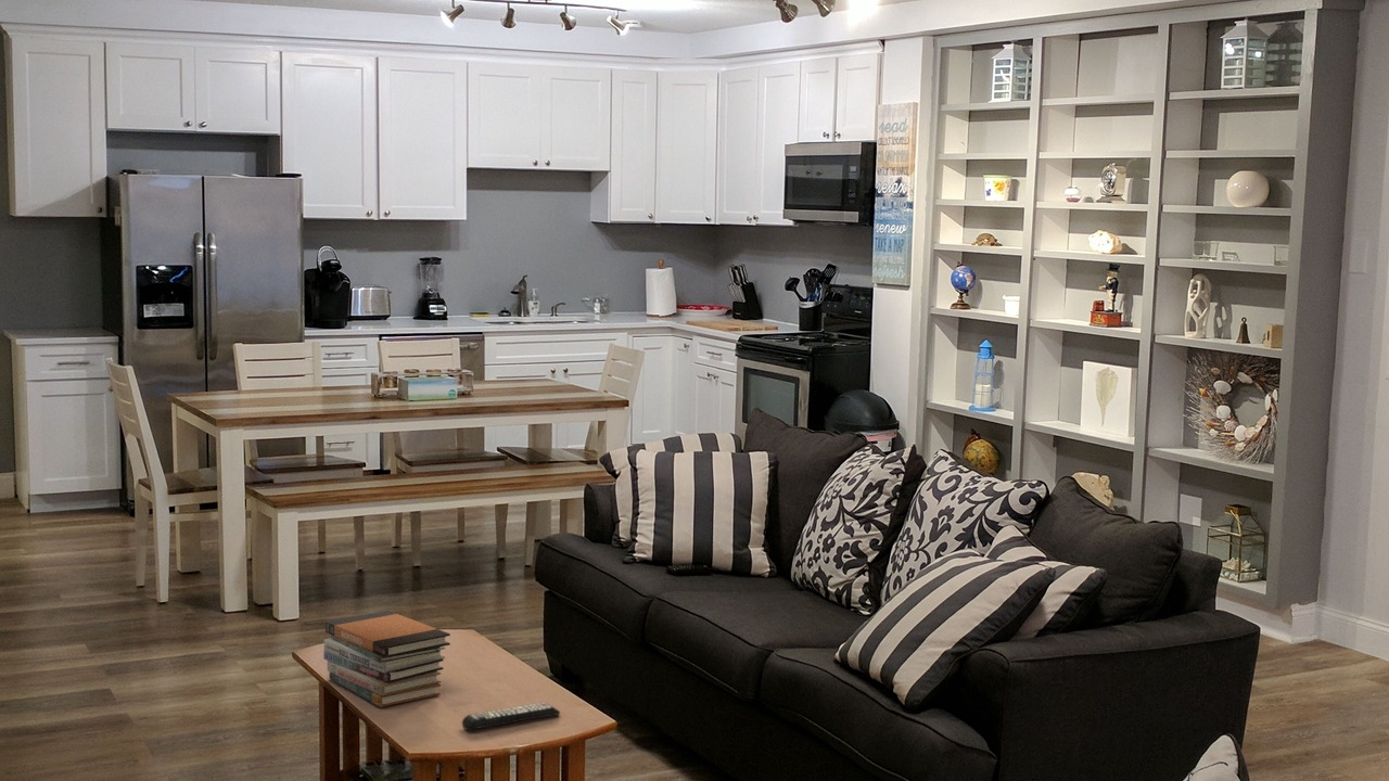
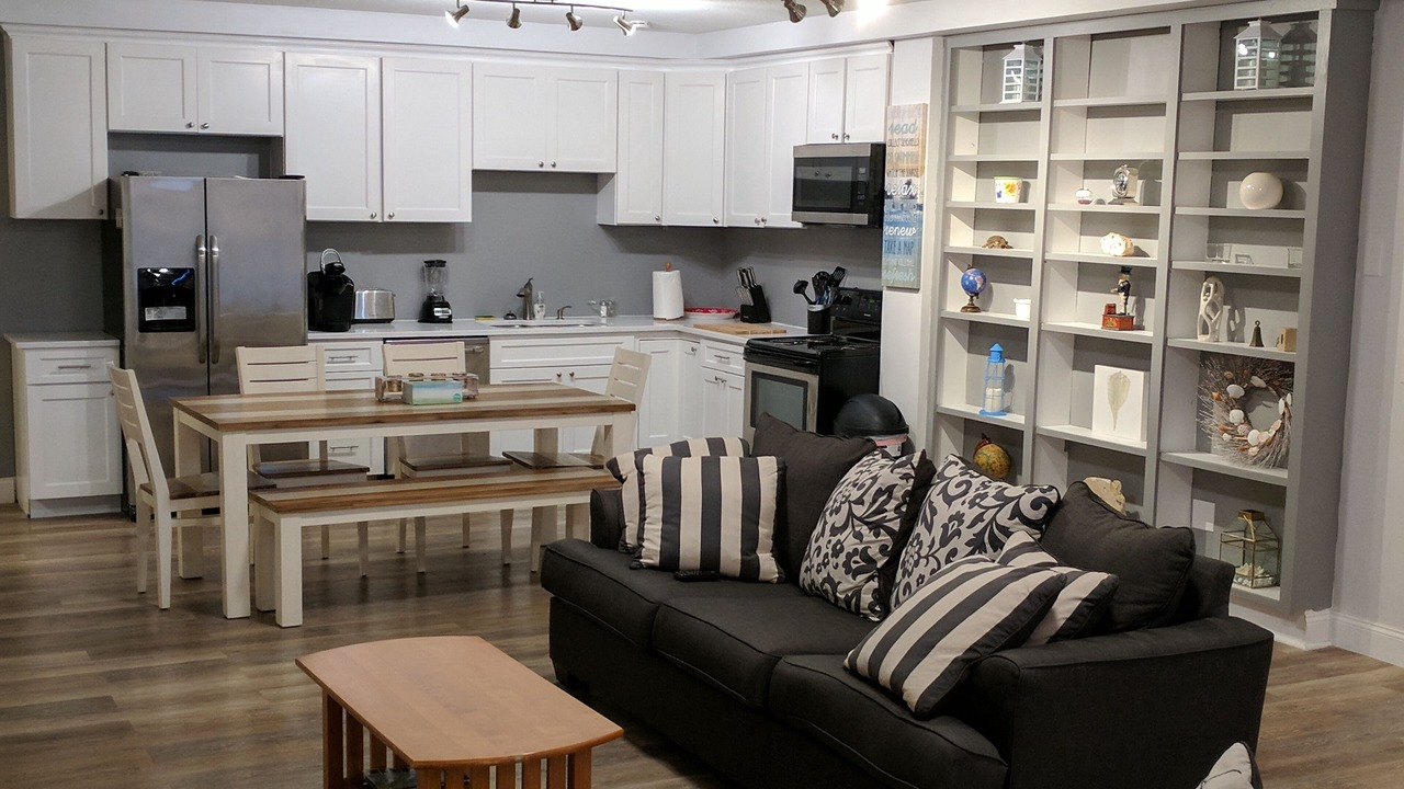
- remote control (511, 716)
- book stack (384, 656)
